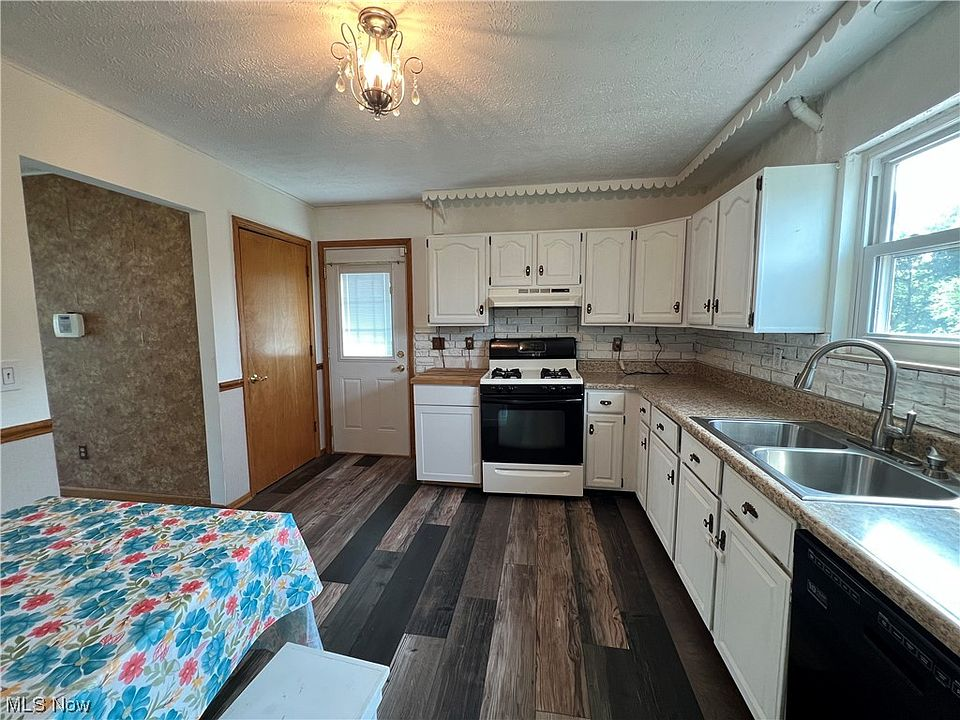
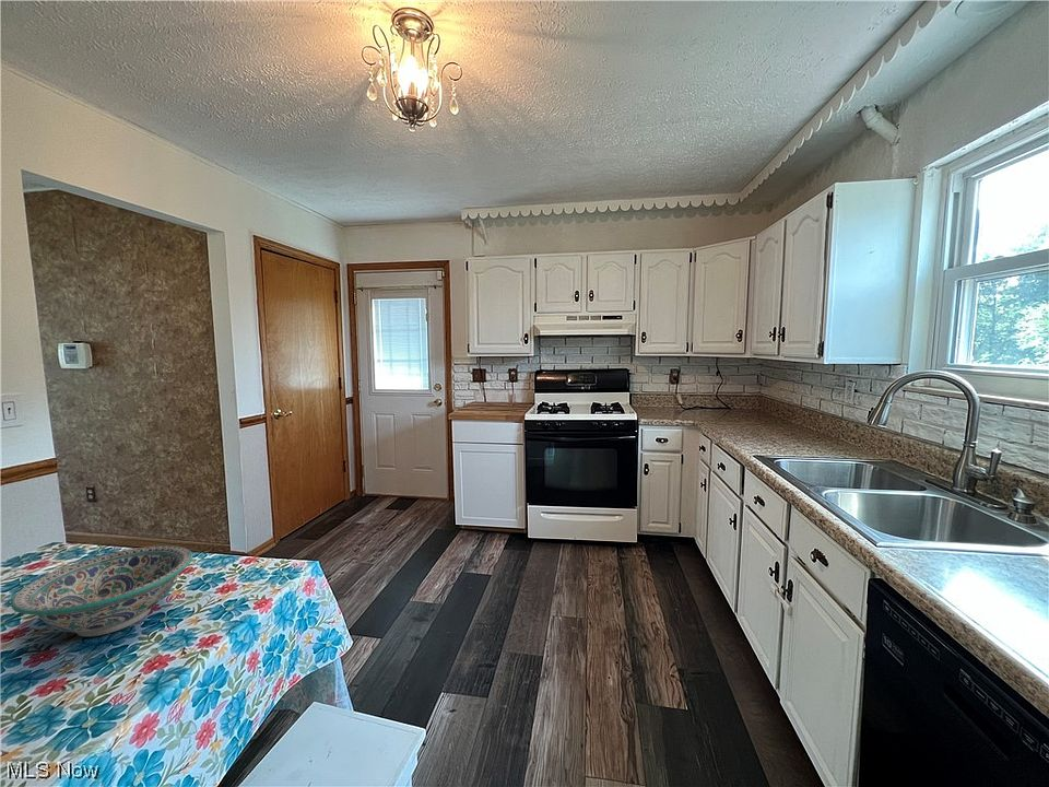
+ decorative bowl (113, 596)
